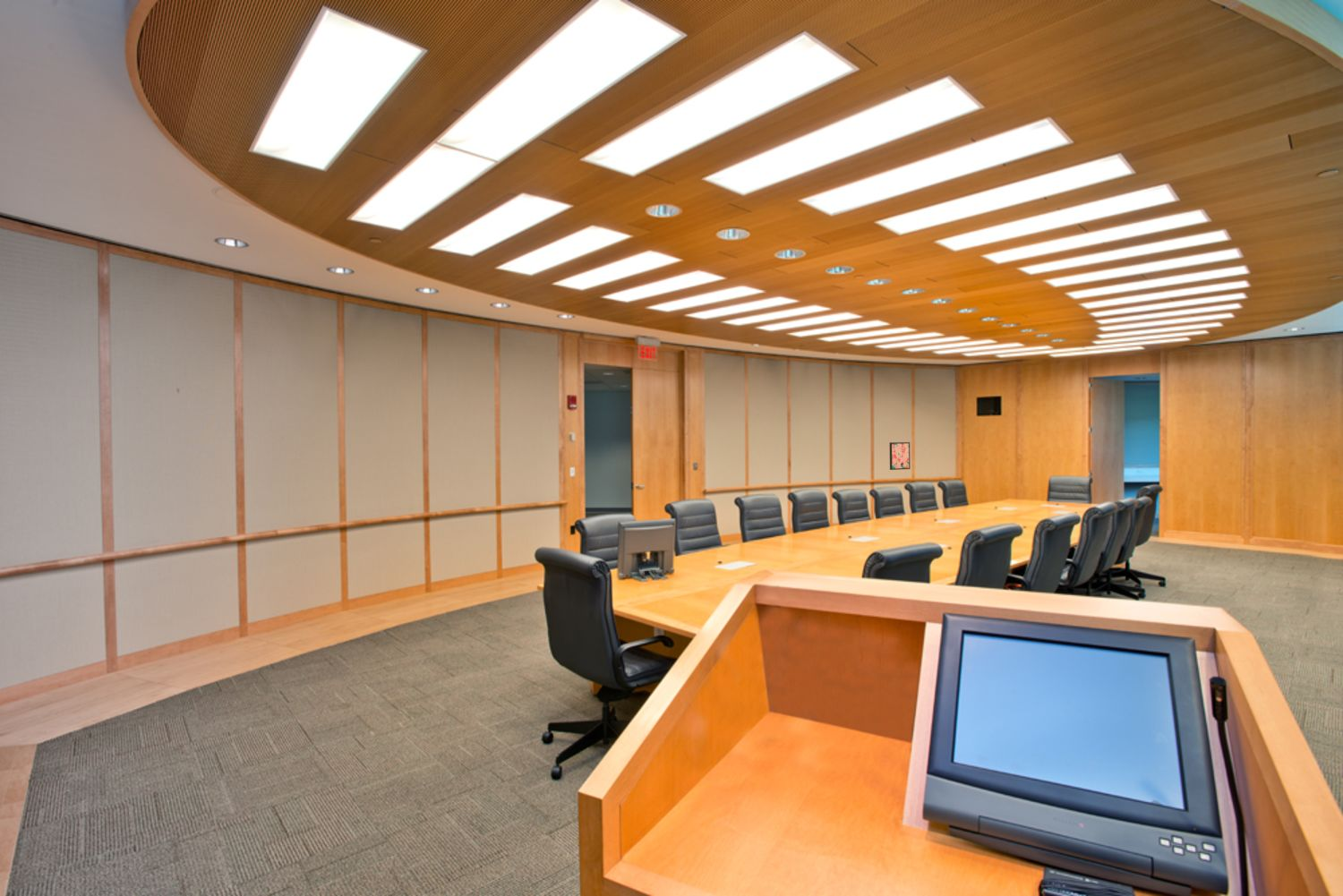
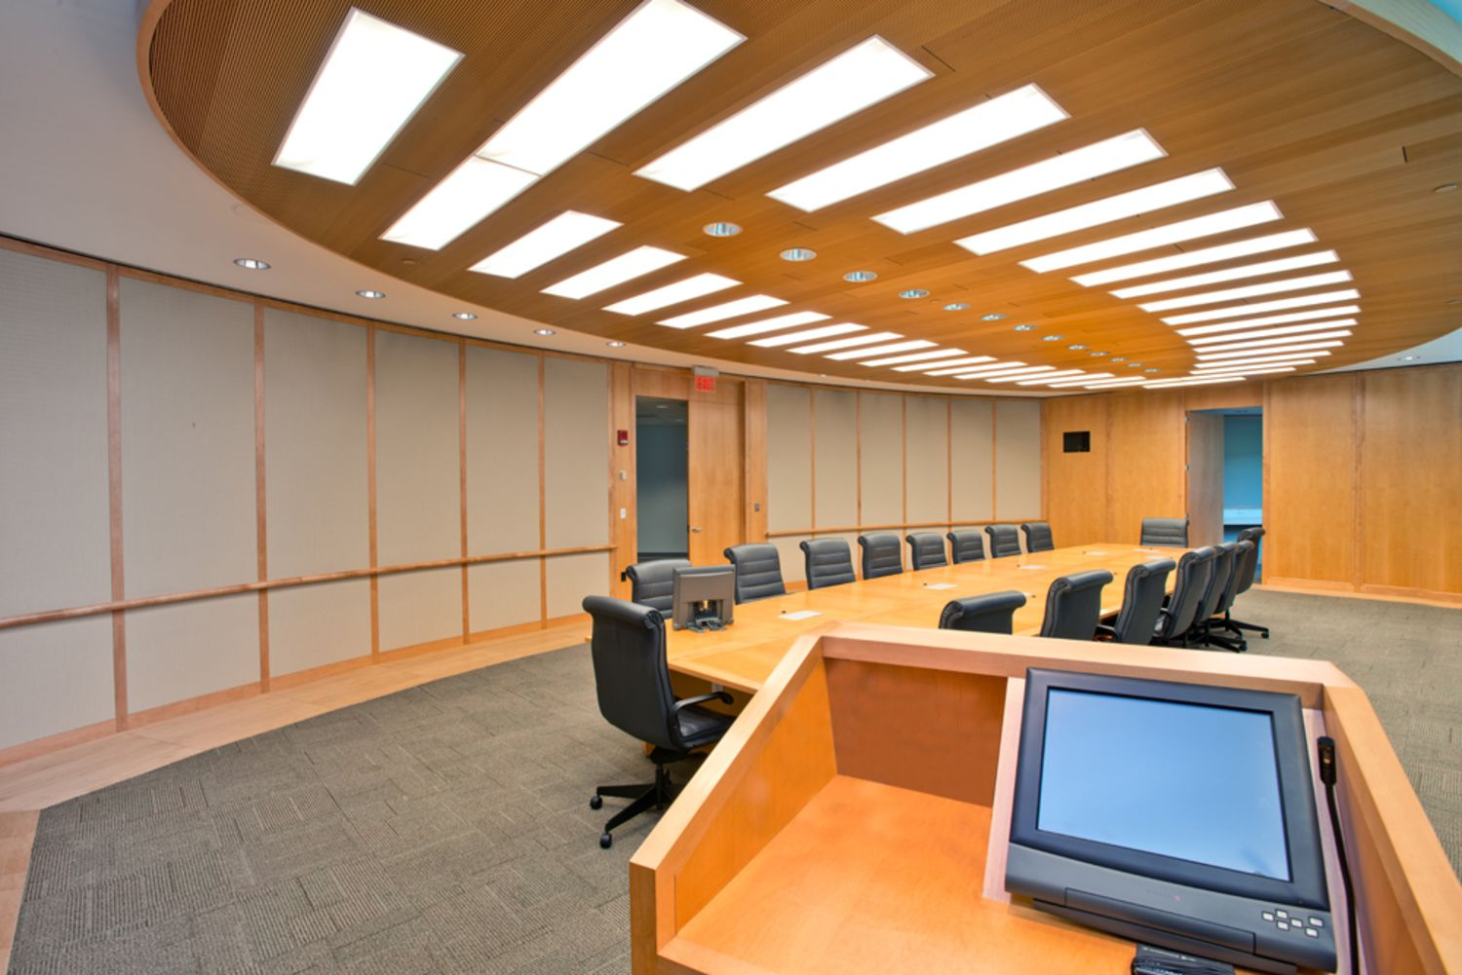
- wall art (900, 456)
